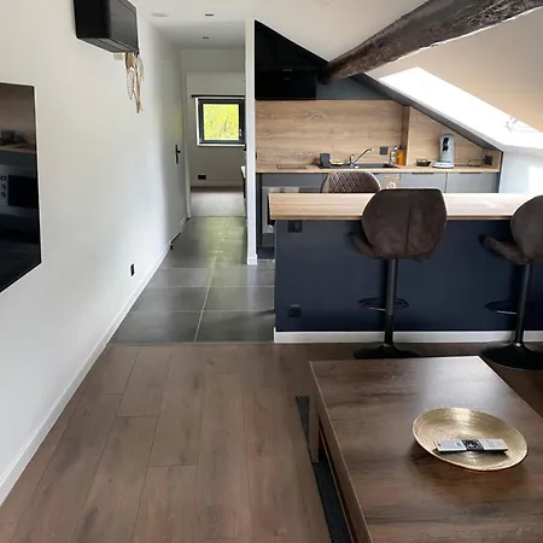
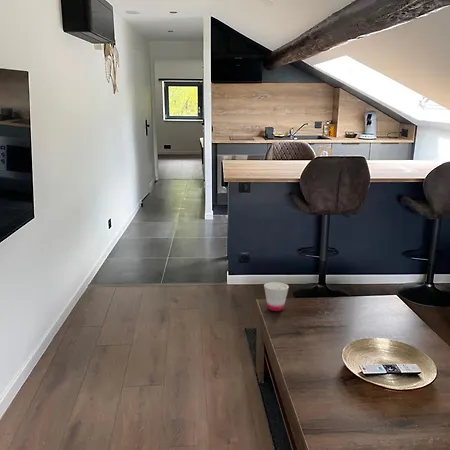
+ cup (275, 297)
